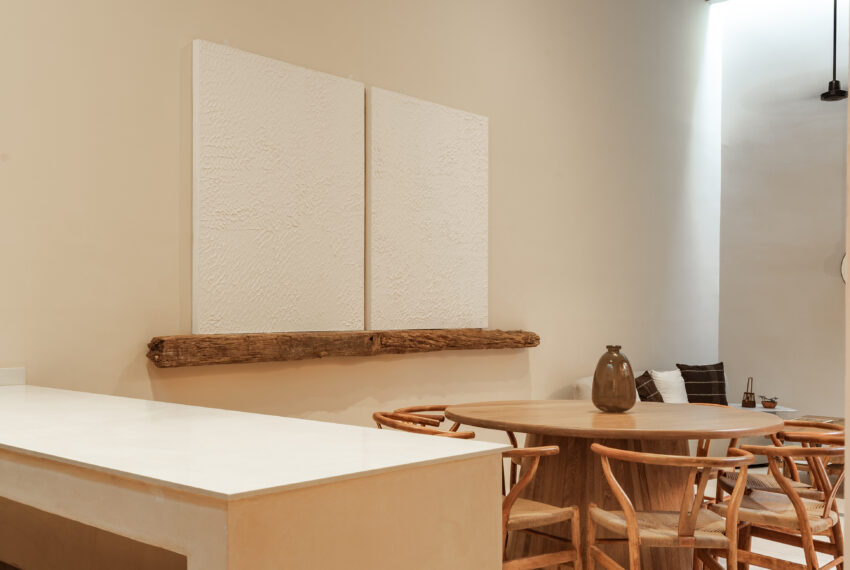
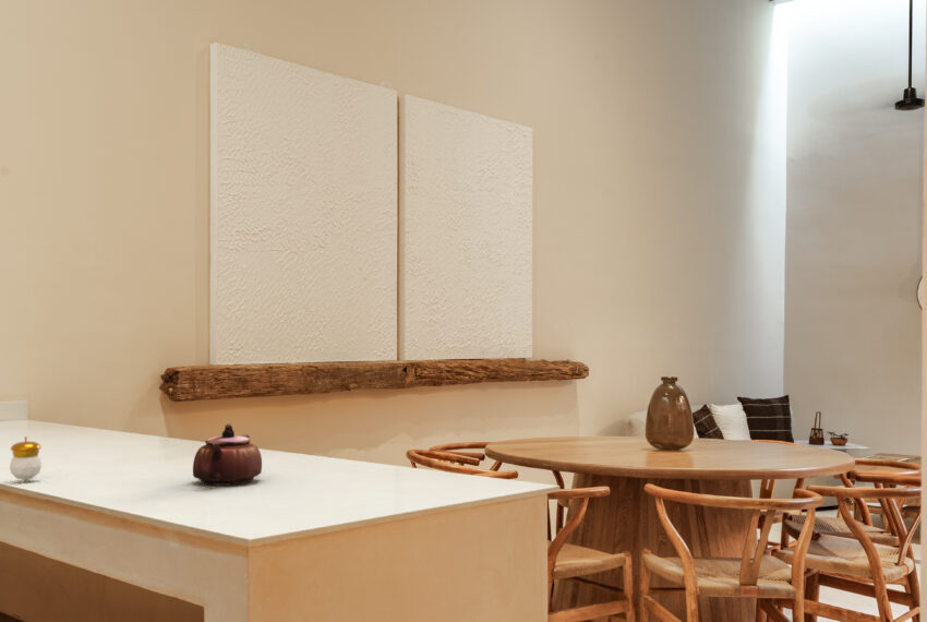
+ candle (25, 458)
+ teapot (226, 452)
